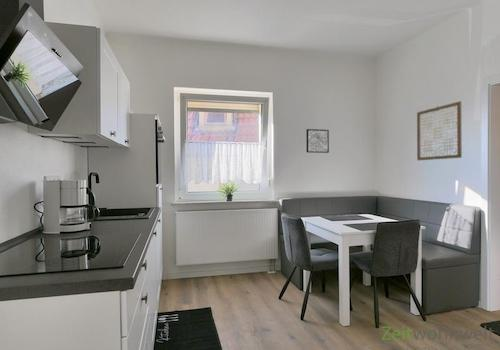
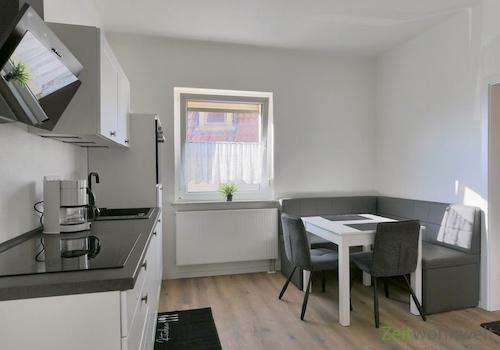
- wall art (317, 141)
- wall art (437, 131)
